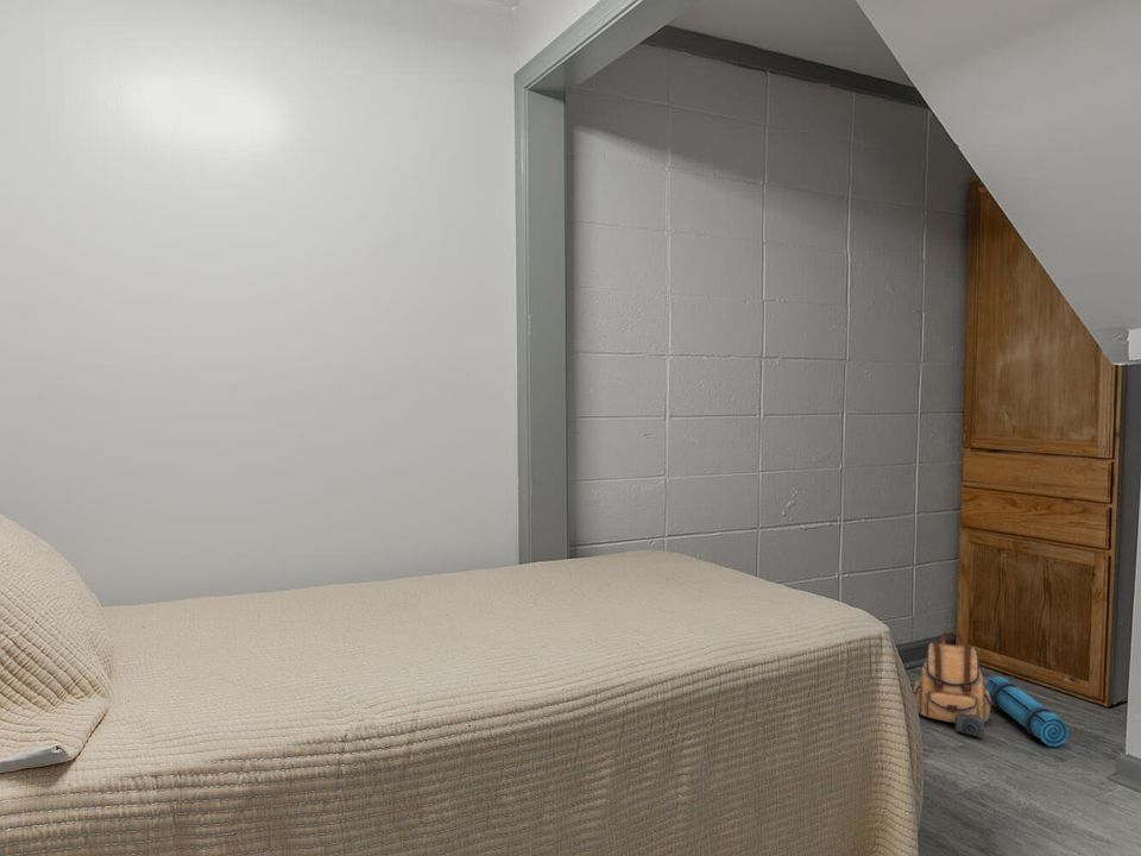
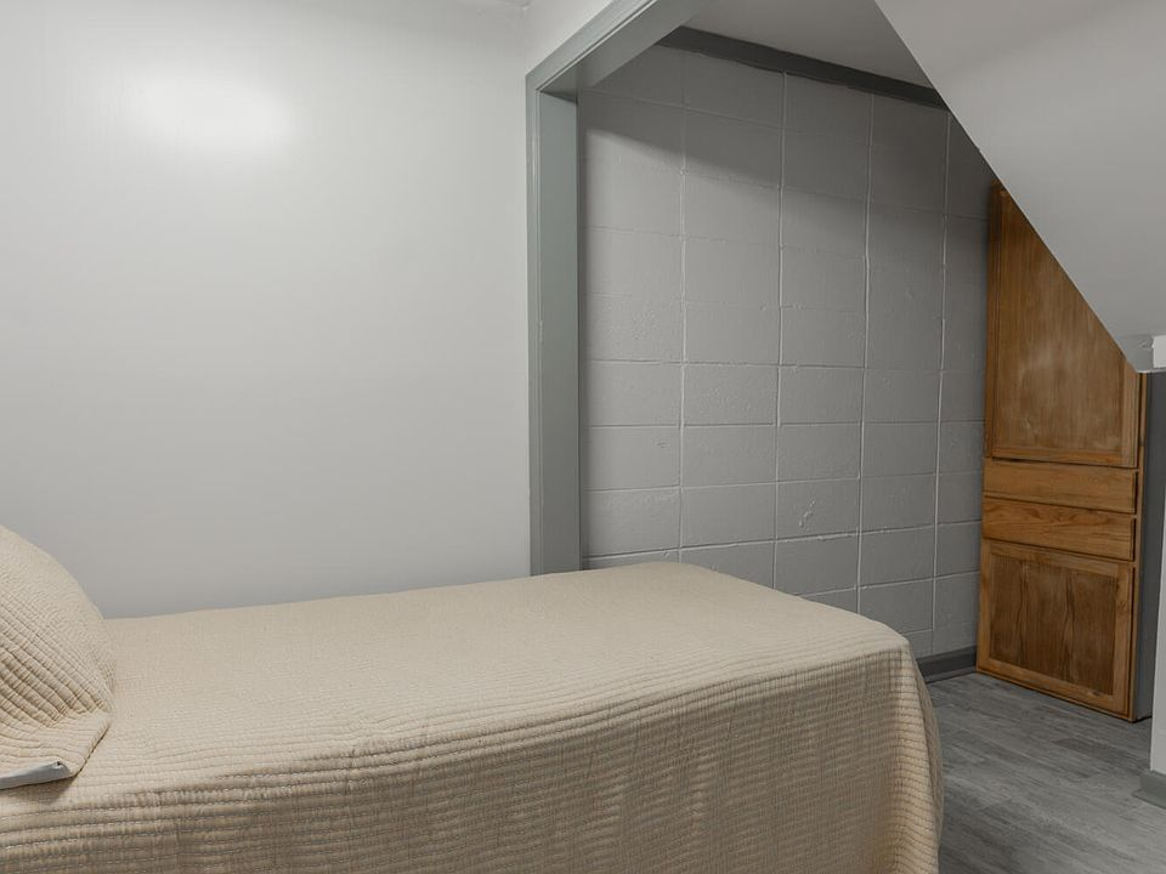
- backpack (990, 678)
